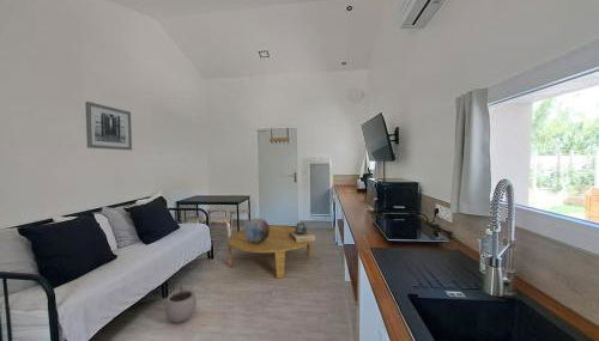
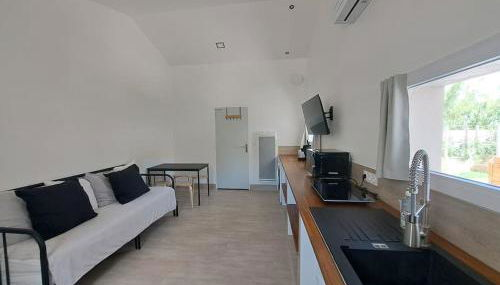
- wall art (110, 128)
- plant pot (181, 302)
- decorative globe (256, 230)
- coffee table (271, 248)
- decorative urn (301, 230)
